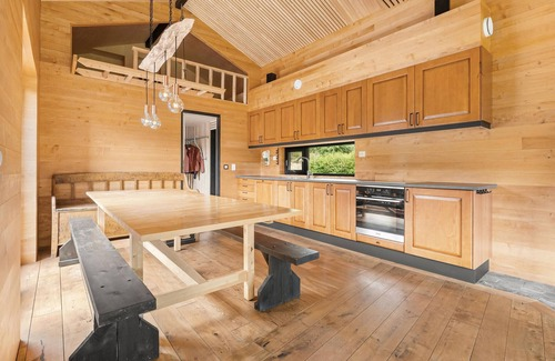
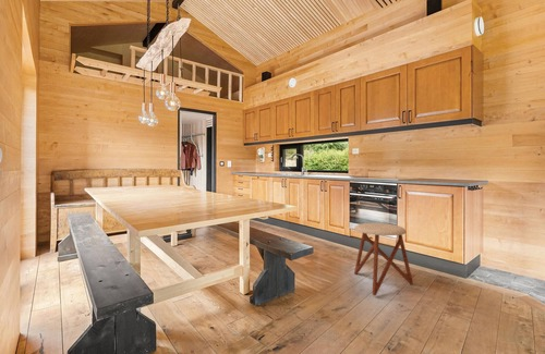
+ stool (384, 255)
